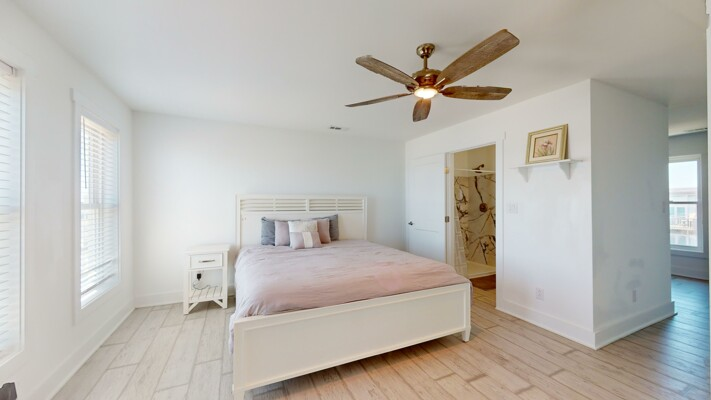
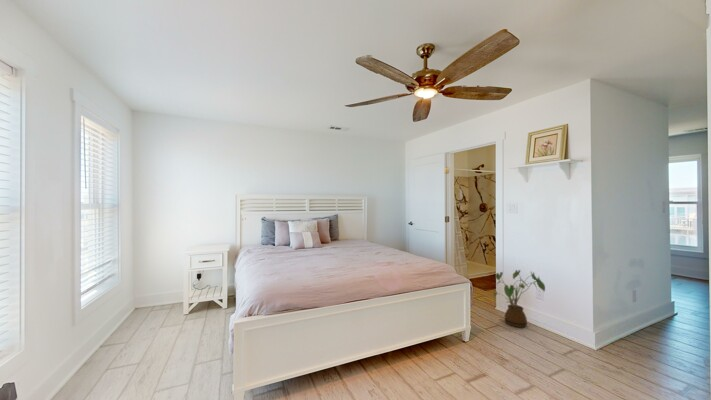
+ house plant (516, 298)
